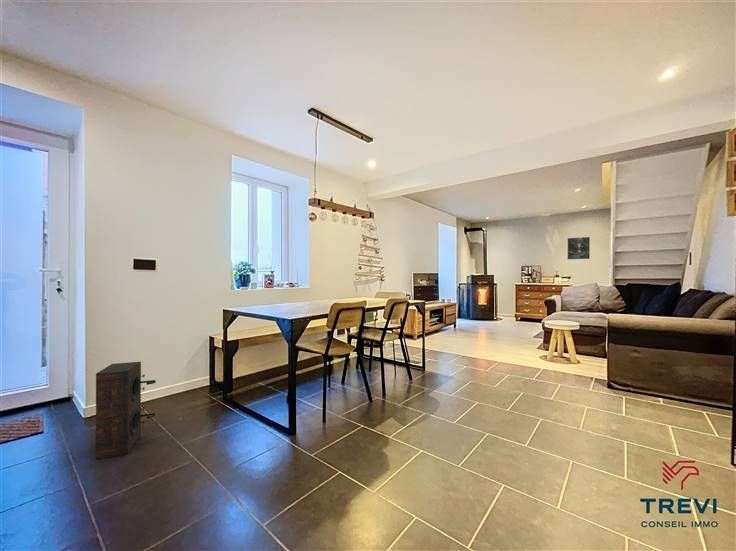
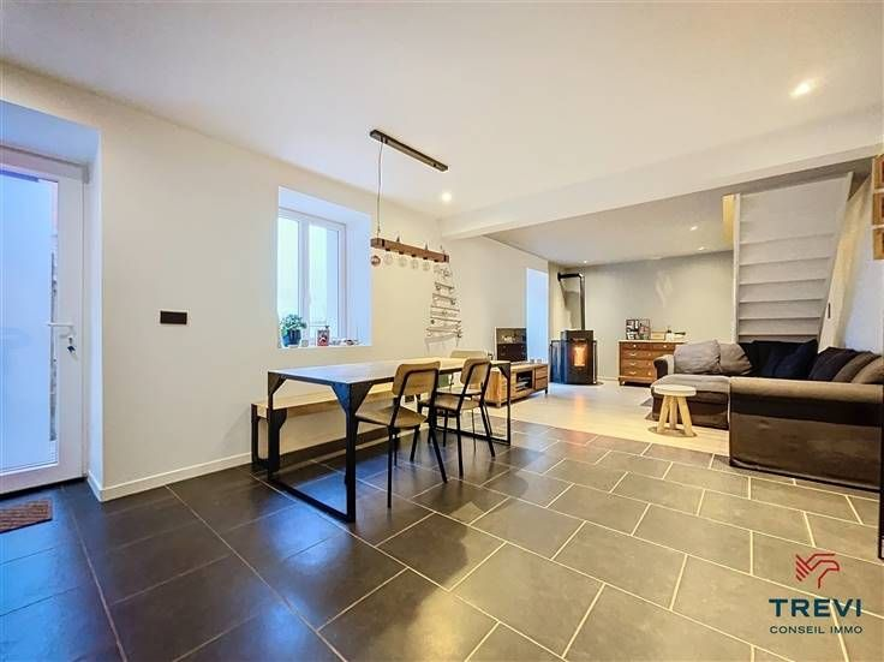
- speaker (128, 406)
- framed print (578, 248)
